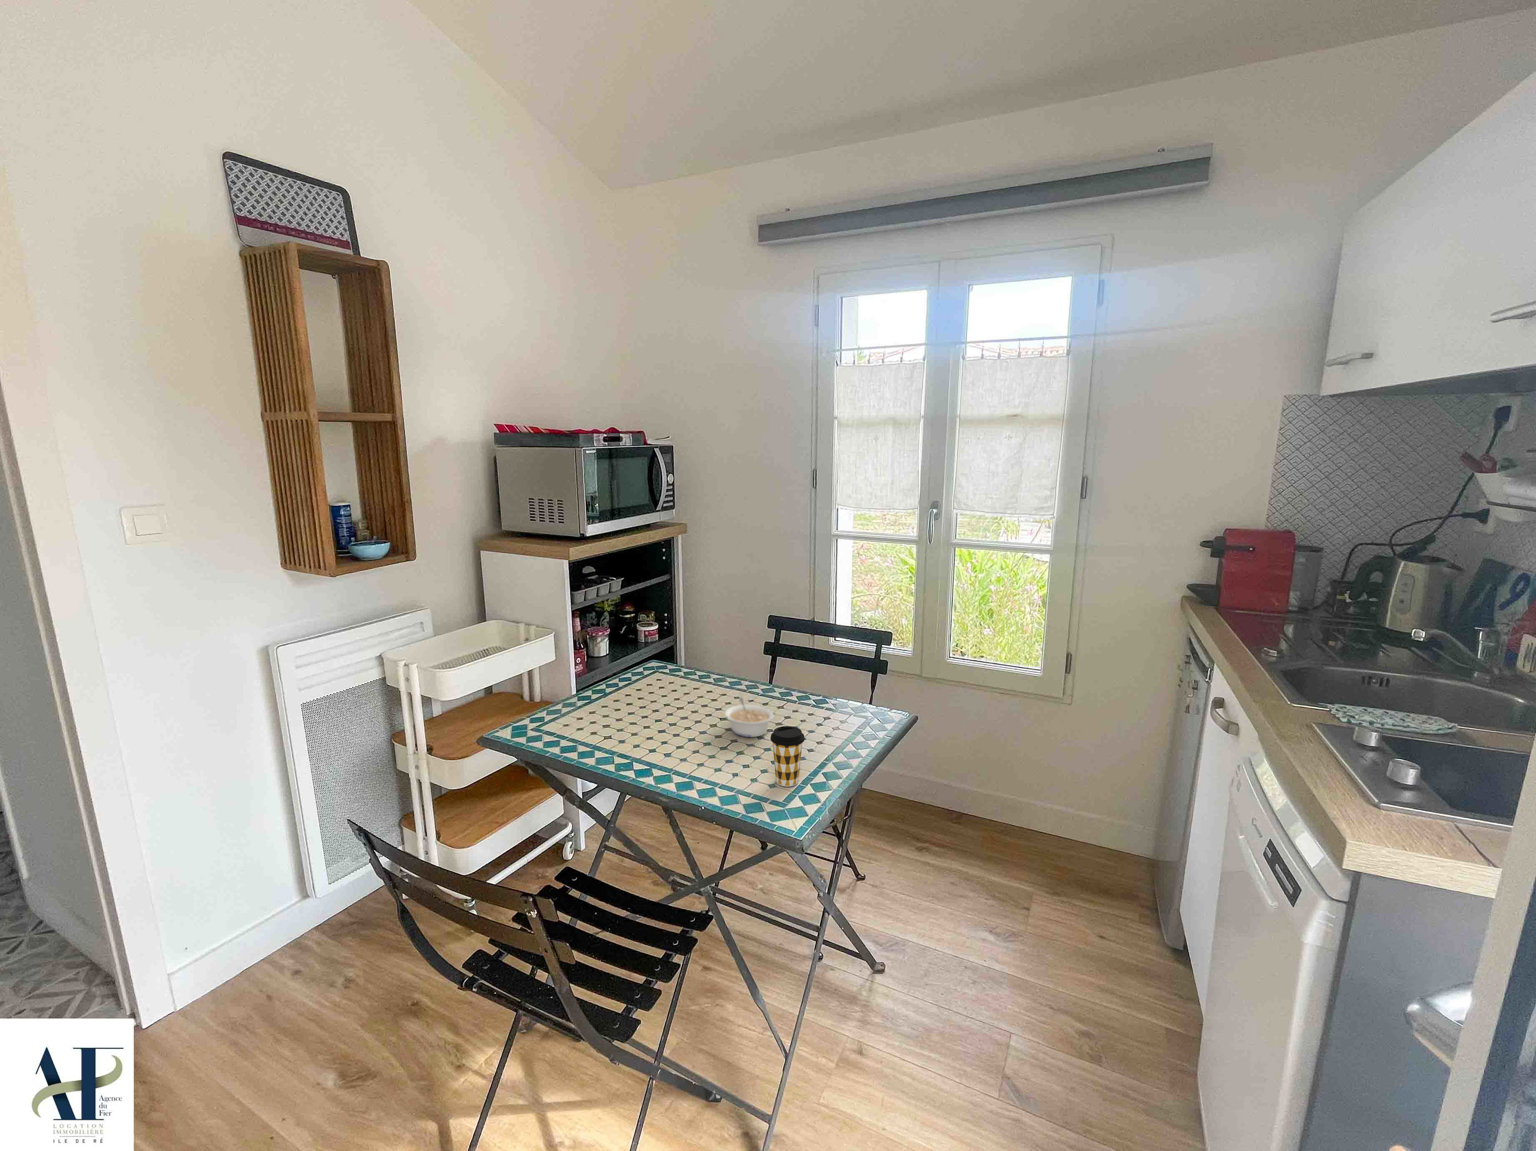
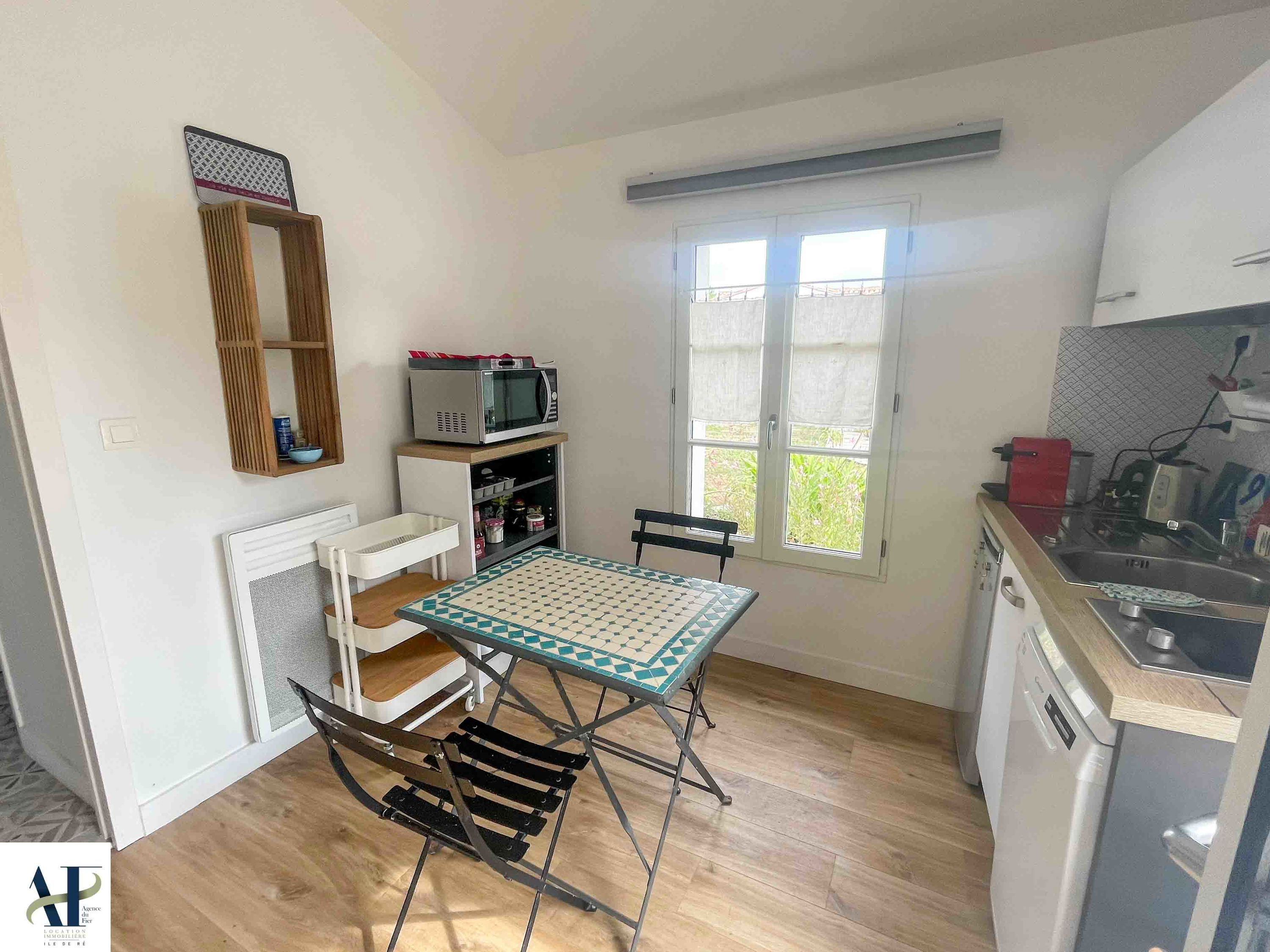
- legume (747, 719)
- coffee cup (787, 757)
